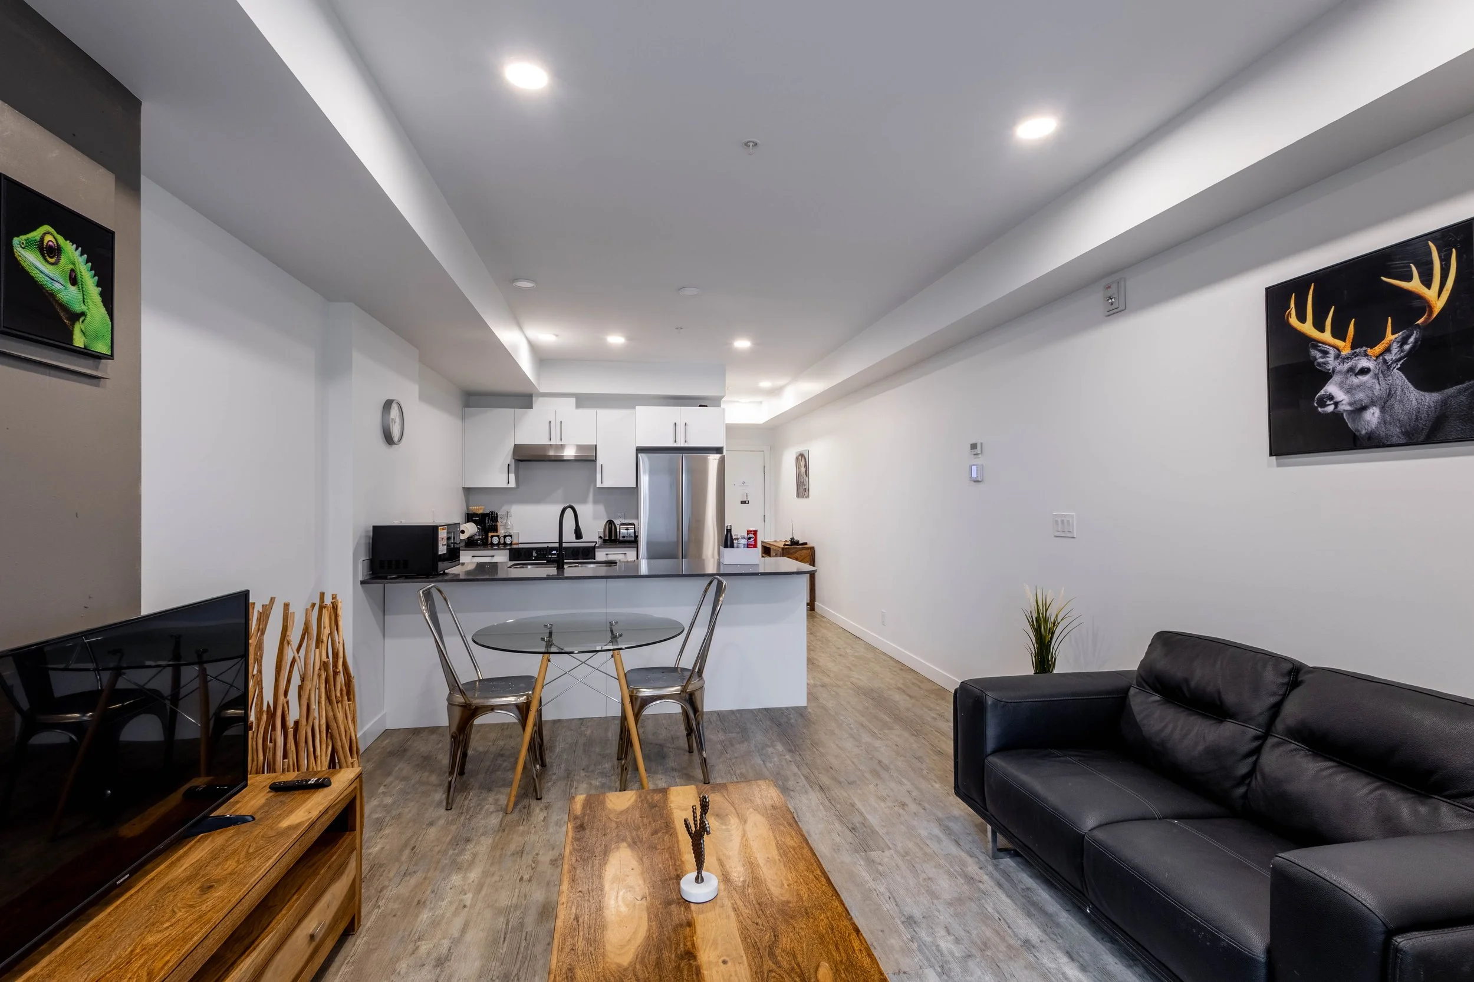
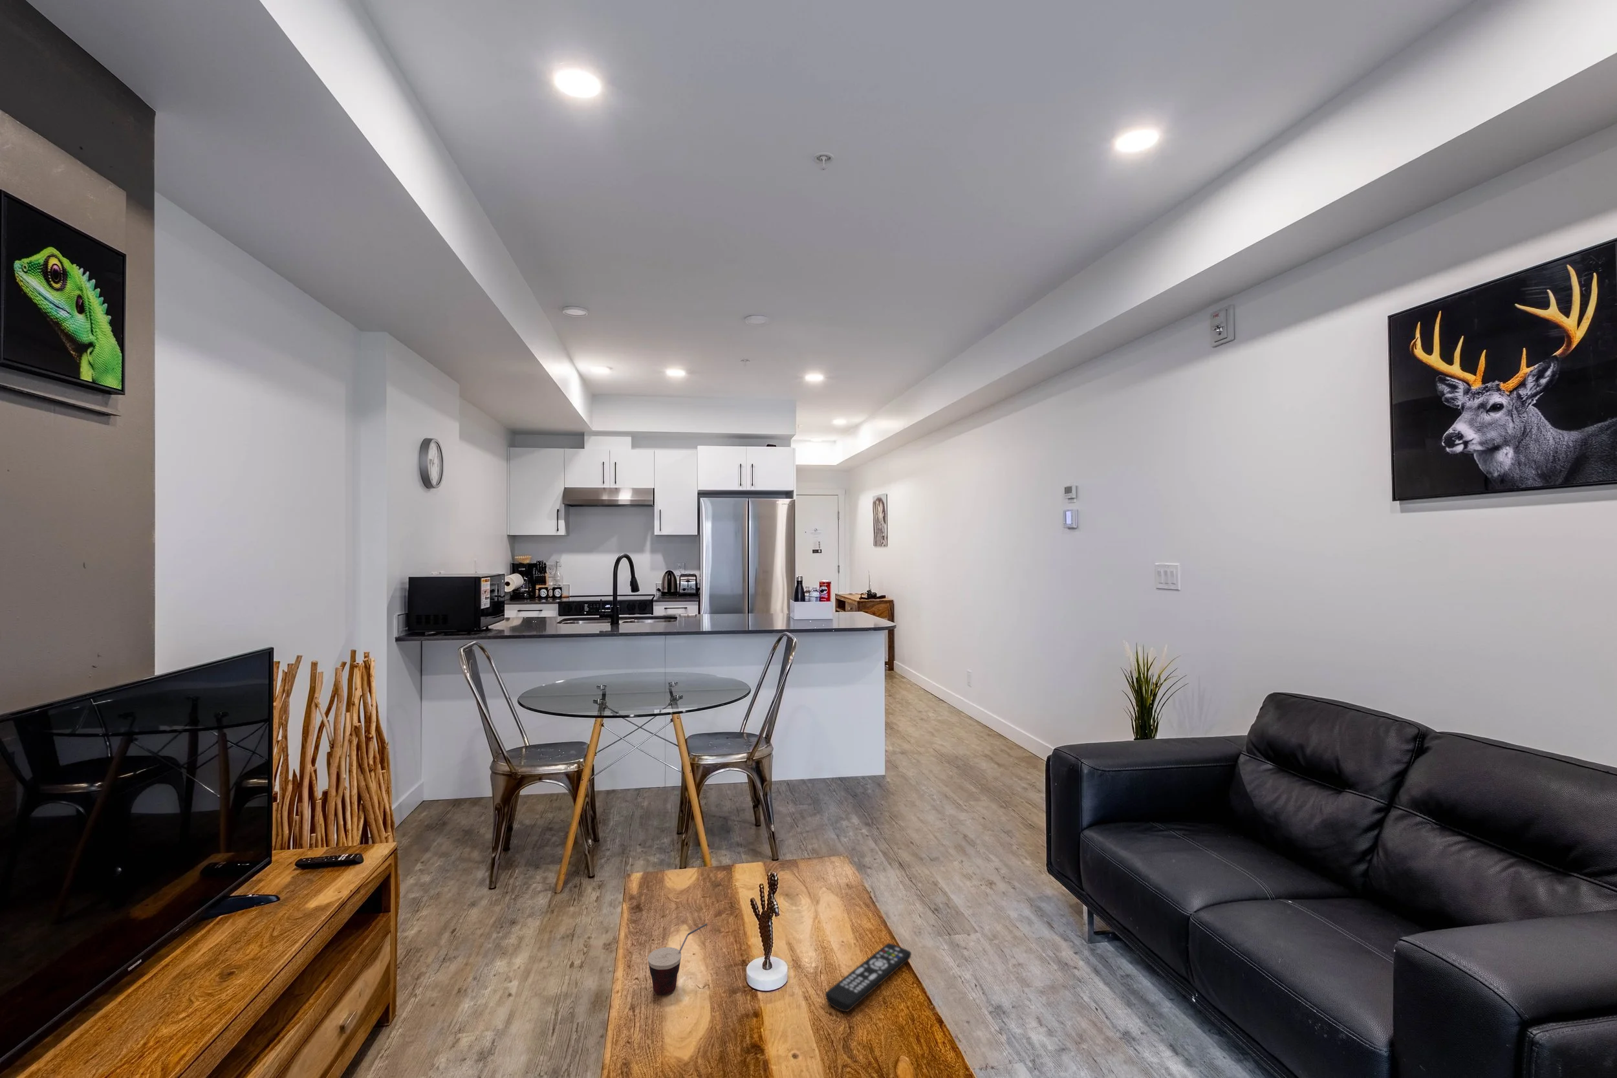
+ cup (677, 958)
+ remote control (870, 976)
